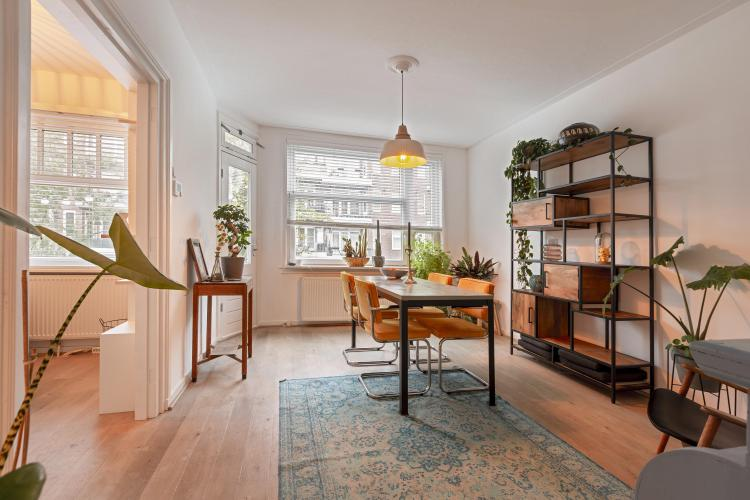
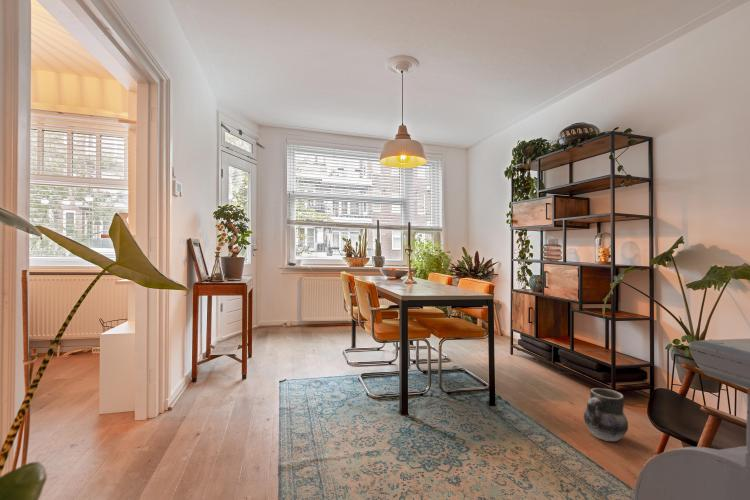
+ ceramic jug (602, 414)
